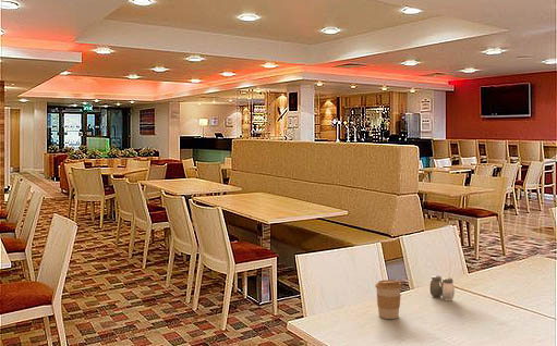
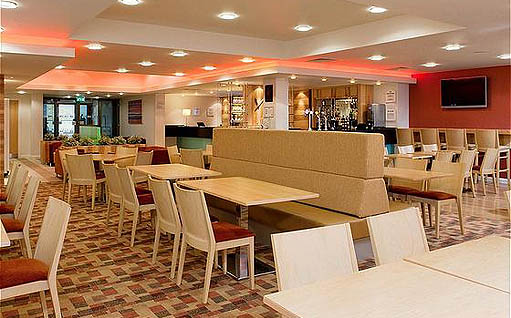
- coffee cup (388, 297)
- salt and pepper shaker (441, 287)
